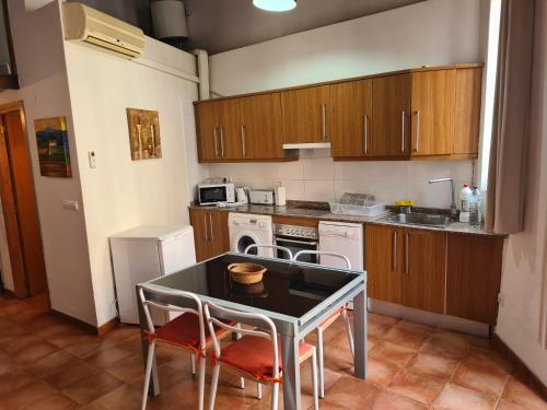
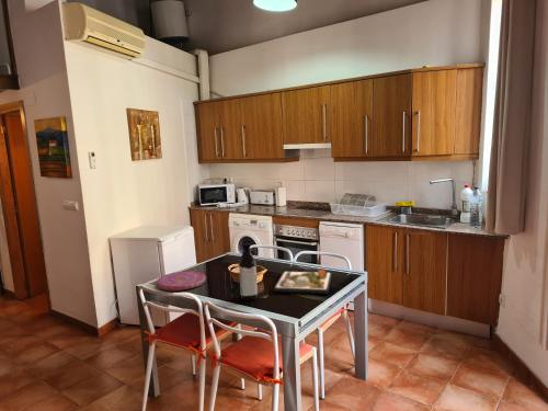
+ dinner plate (304, 278)
+ plate (181, 279)
+ water bottle (248, 271)
